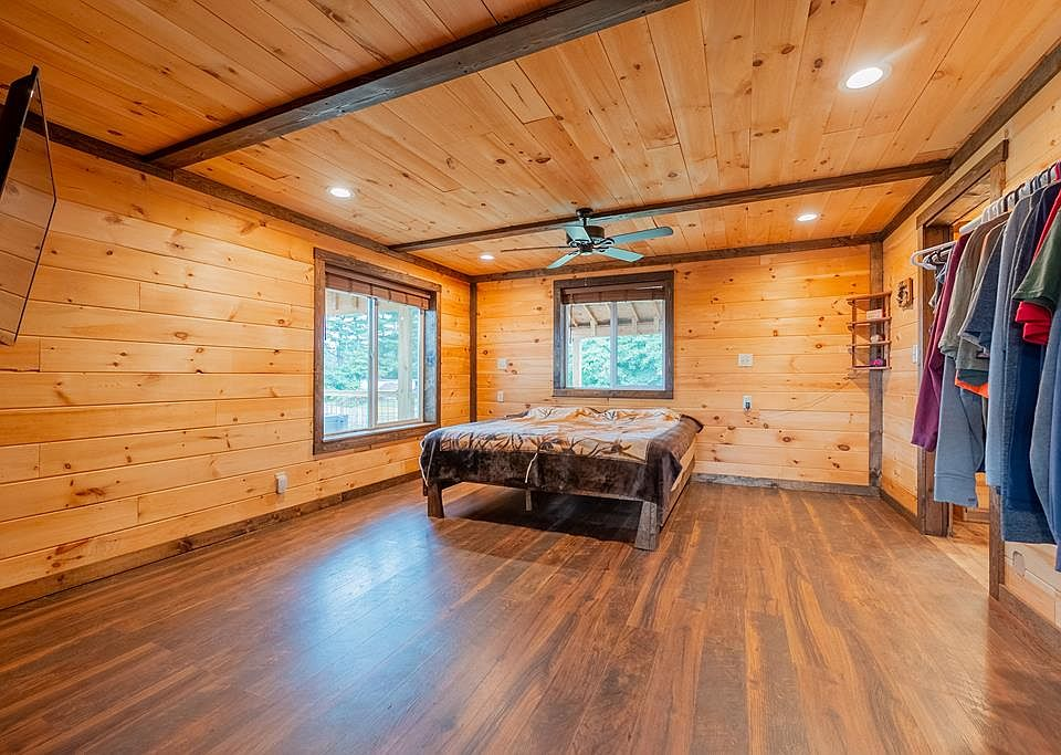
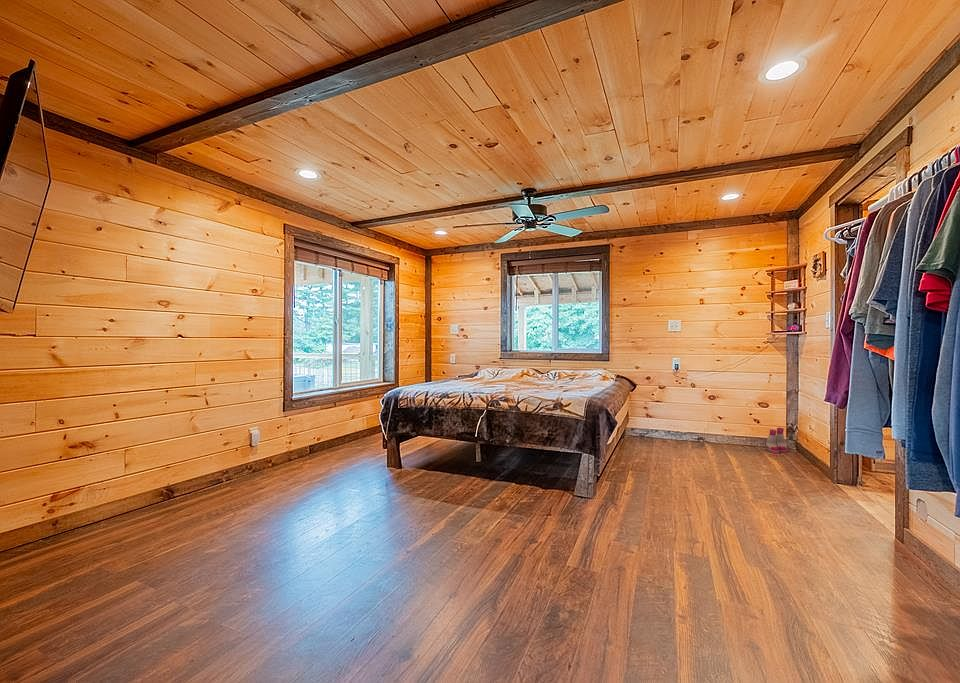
+ boots (776, 439)
